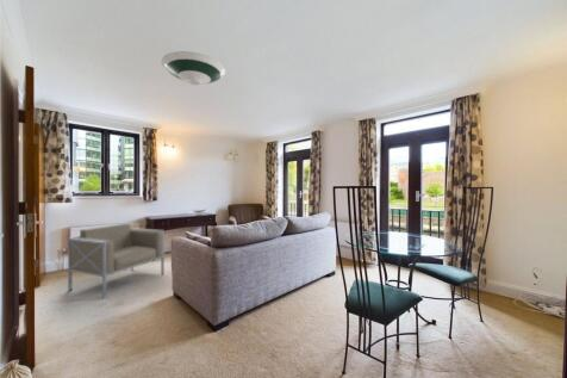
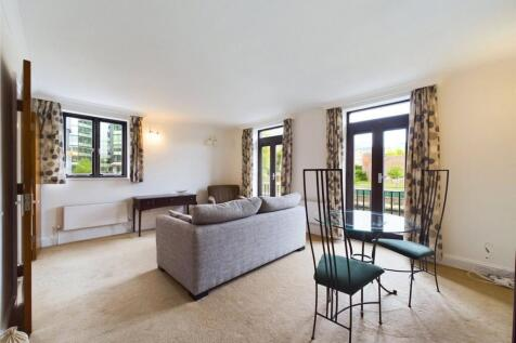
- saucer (194, 75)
- armchair (120, 254)
